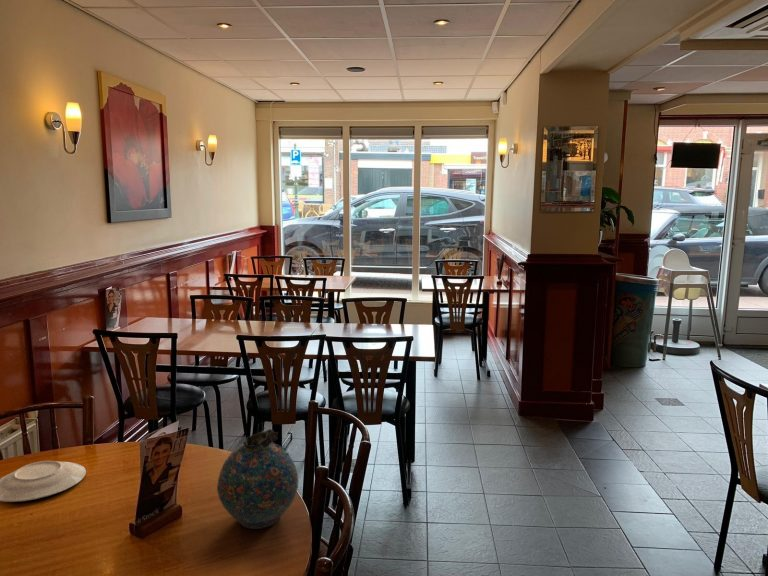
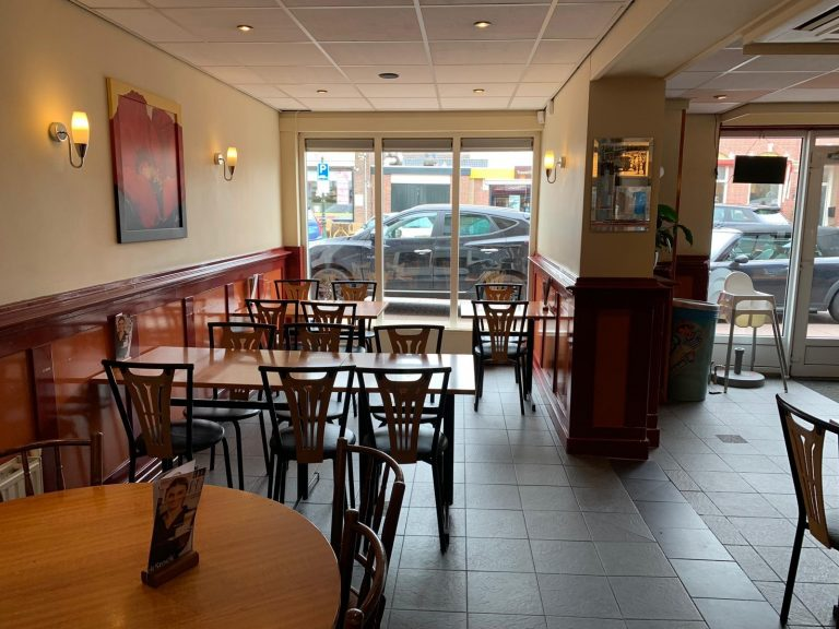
- plate (38, 475)
- snuff bottle (258, 474)
